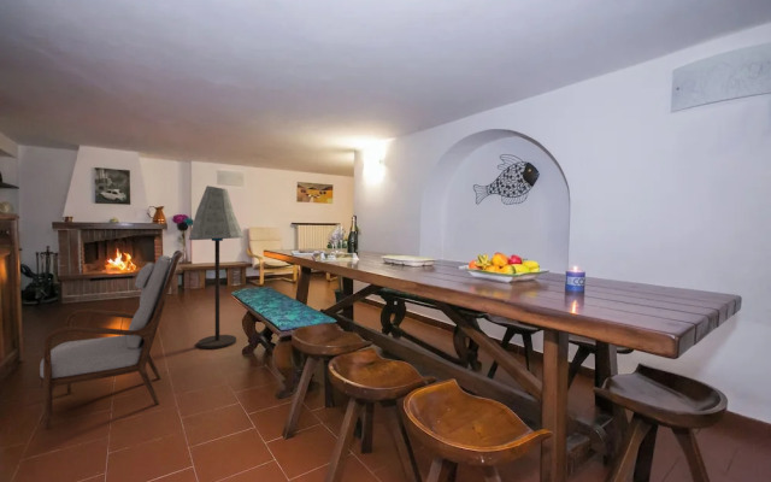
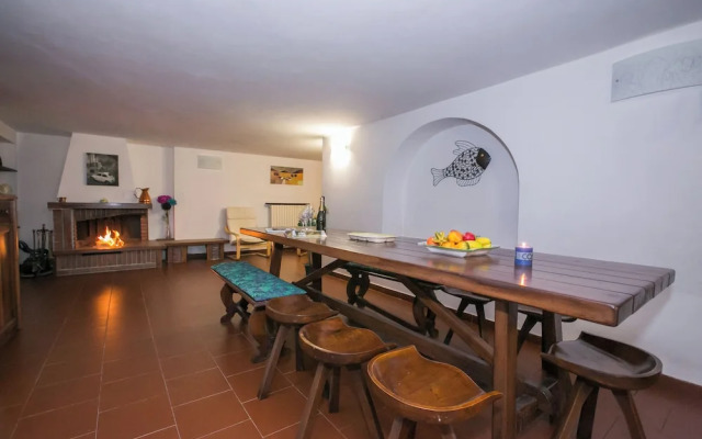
- armchair (119, 329)
- floor lamp (217, 264)
